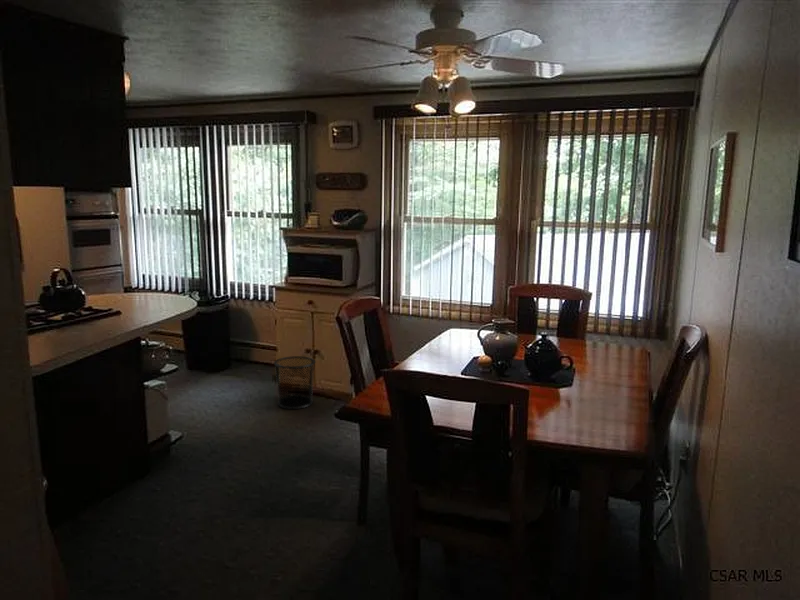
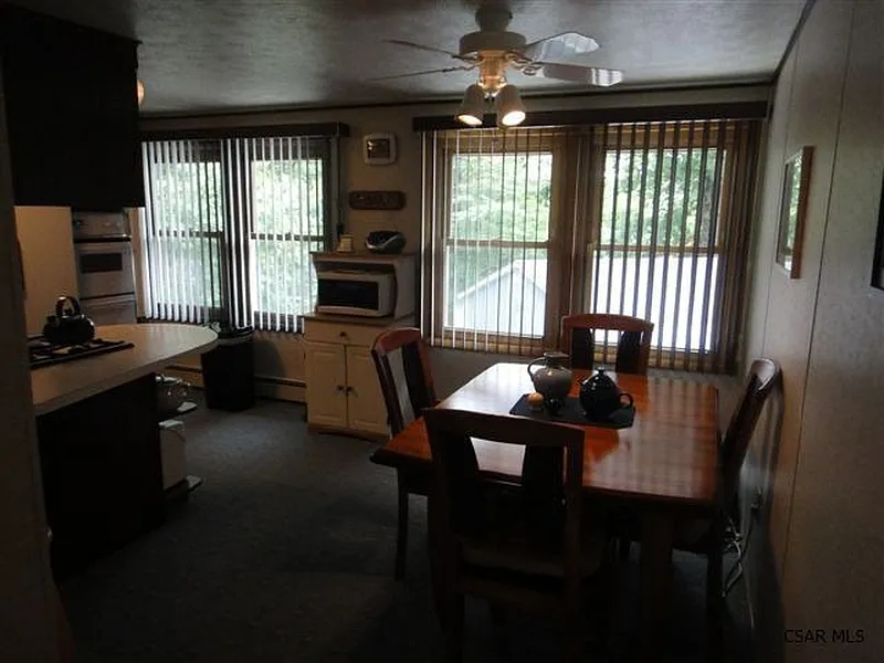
- waste bin (295, 382)
